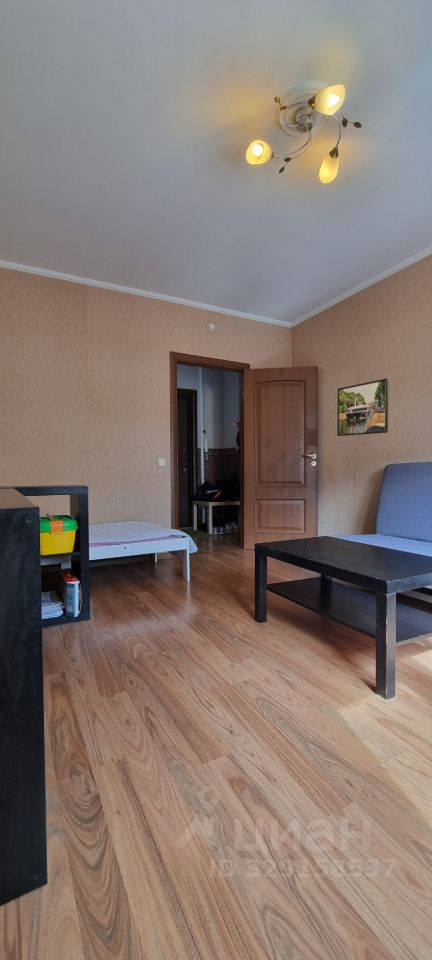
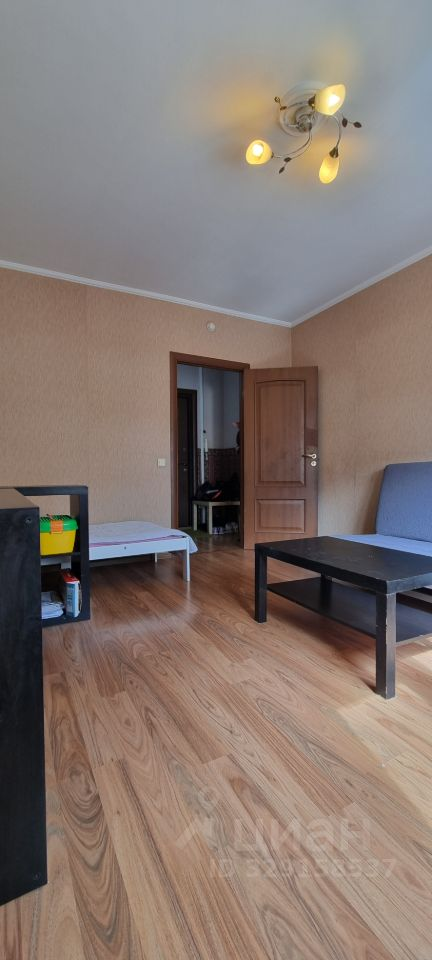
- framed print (361, 409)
